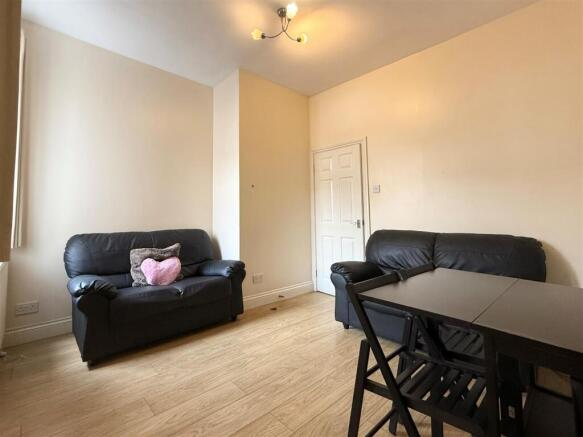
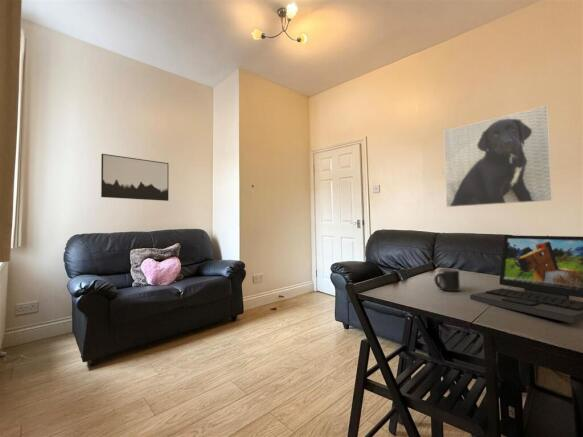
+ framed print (491, 161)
+ wall art (137, 178)
+ laptop (533, 270)
+ mug (445, 279)
